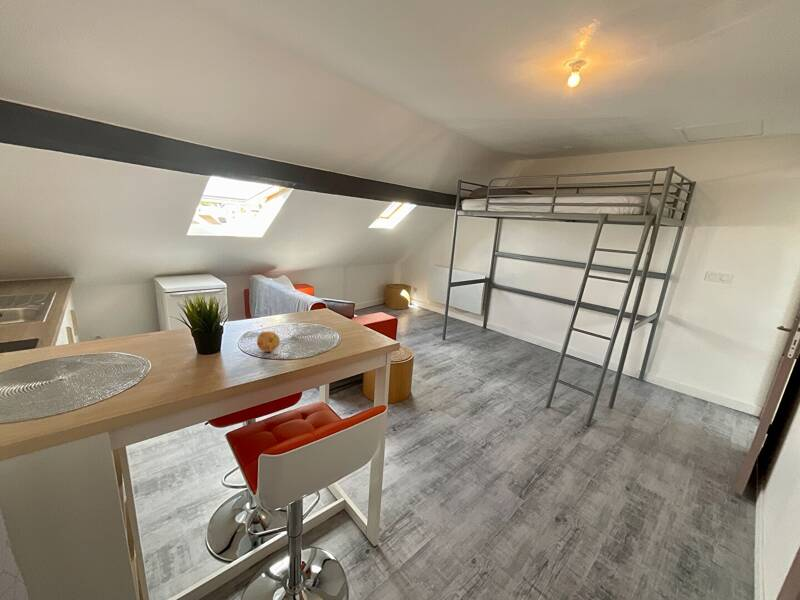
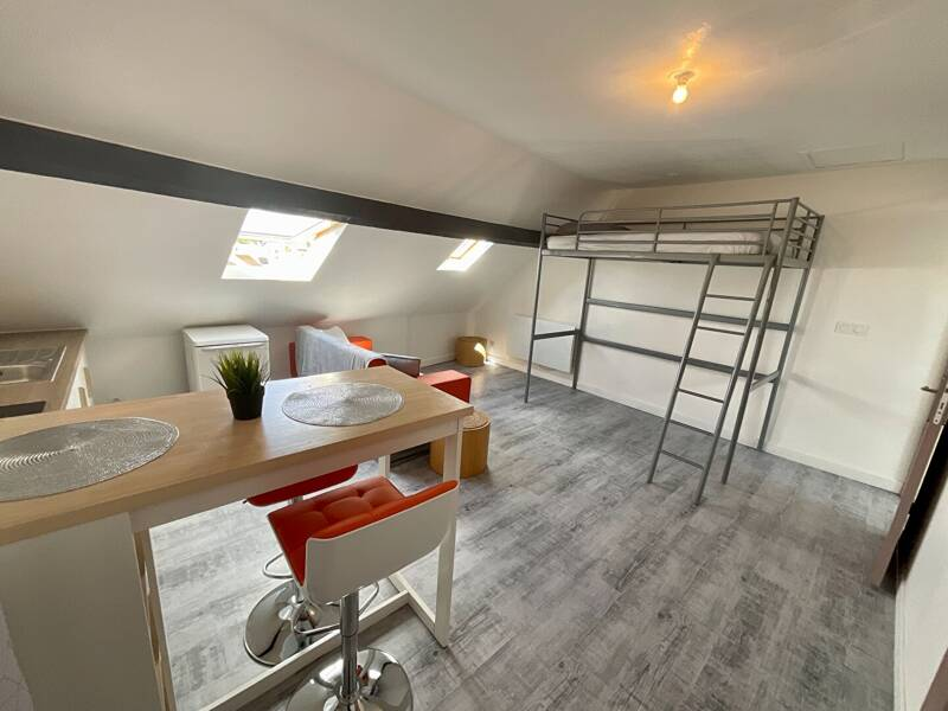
- fruit (268, 341)
